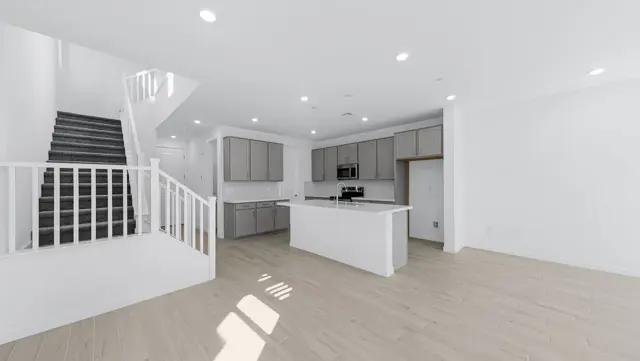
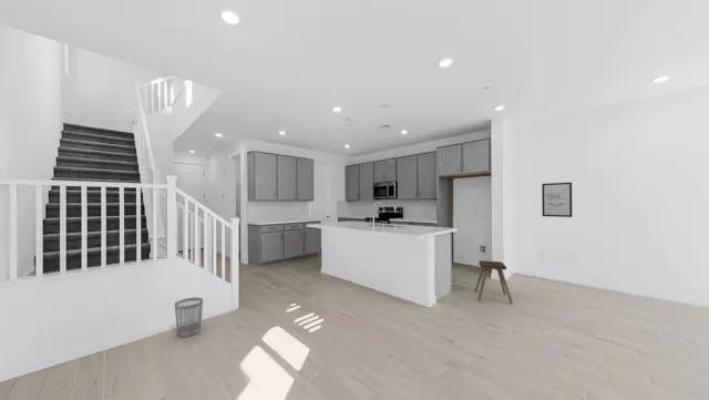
+ music stool (485, 277)
+ wastebasket (188, 316)
+ wall art (556, 199)
